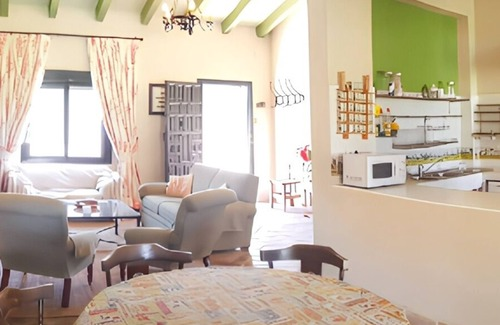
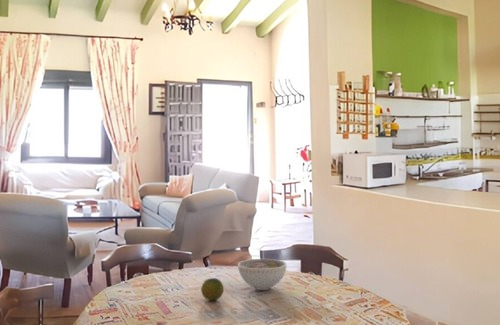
+ fruit (212, 289)
+ bowl (262, 275)
